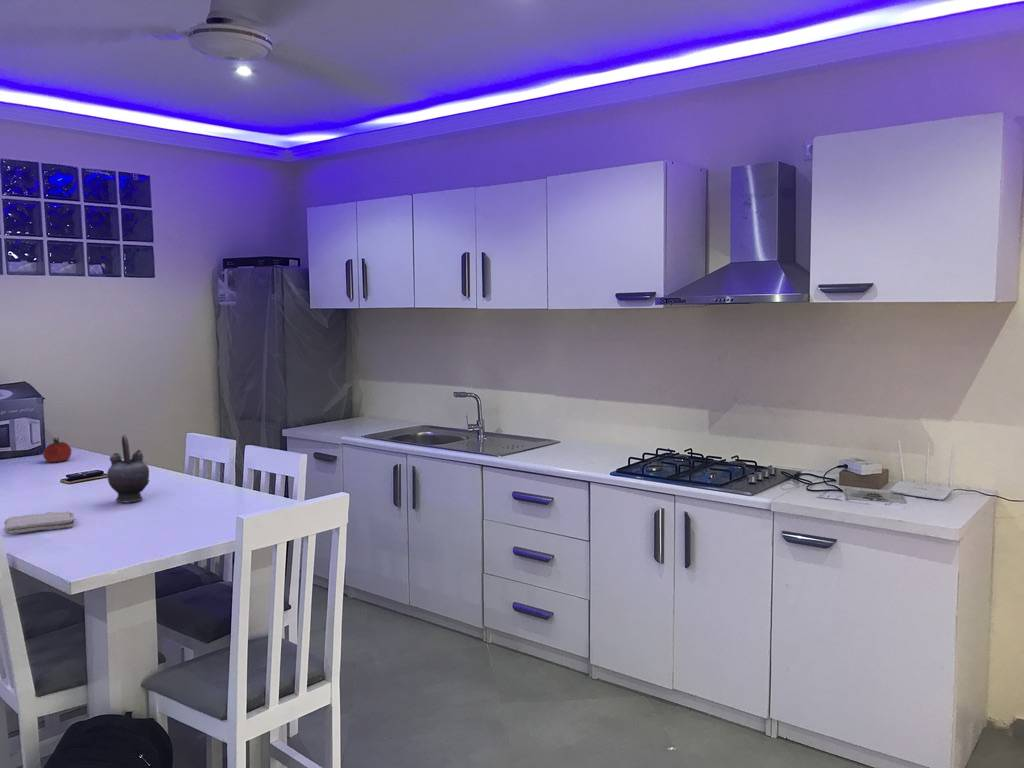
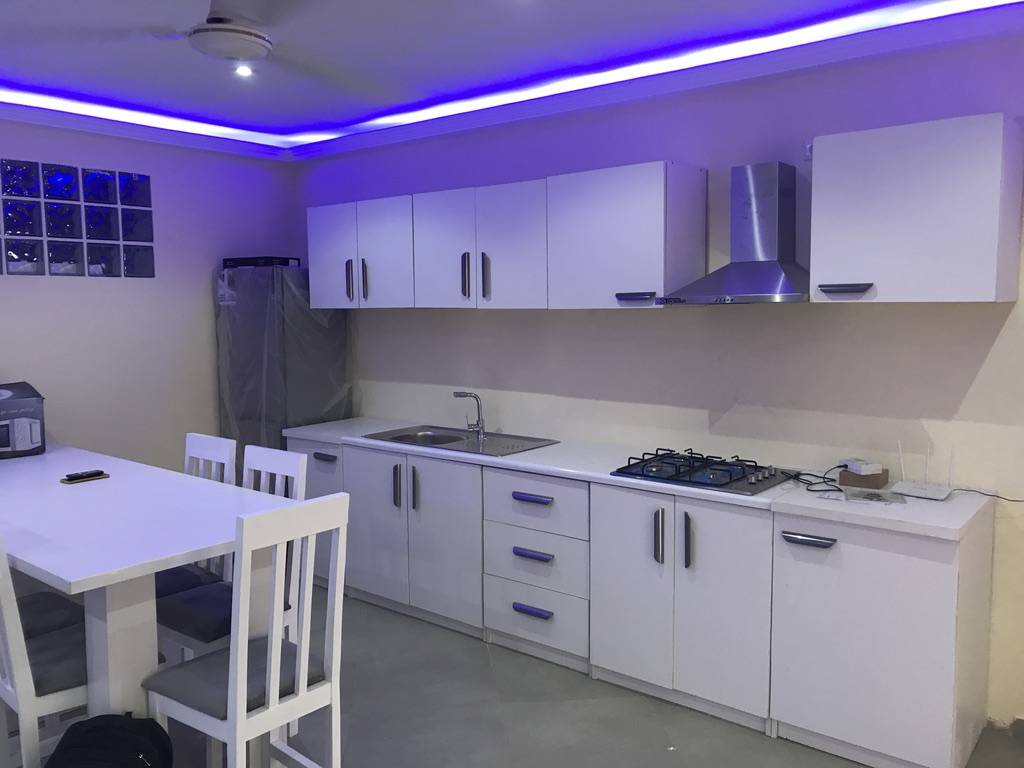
- washcloth (40, 521)
- teapot (128, 467)
- fruit (56, 449)
